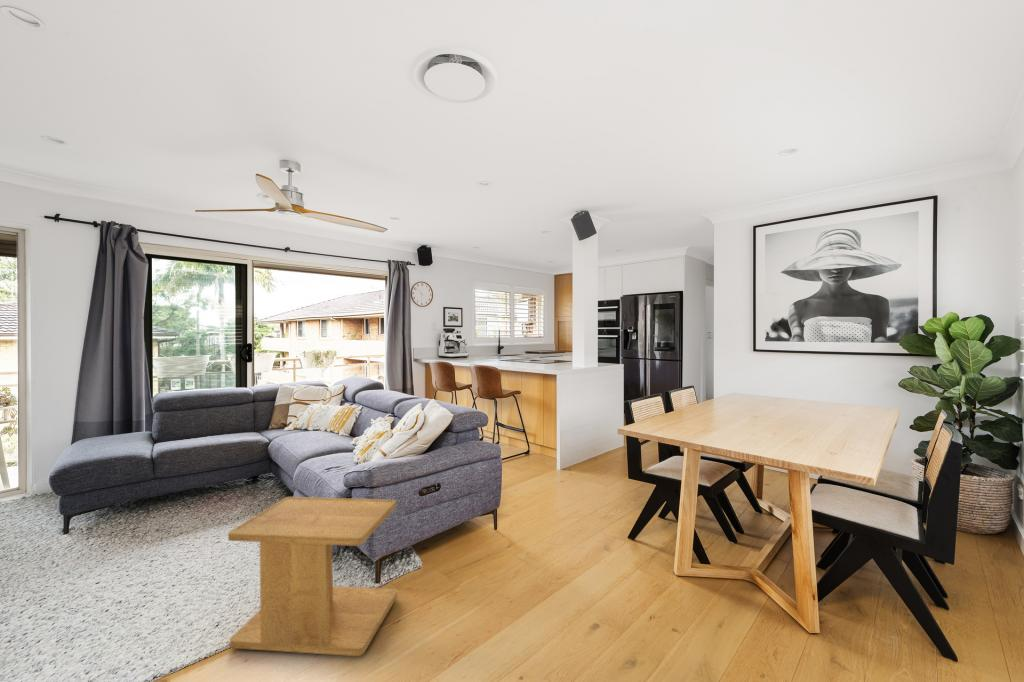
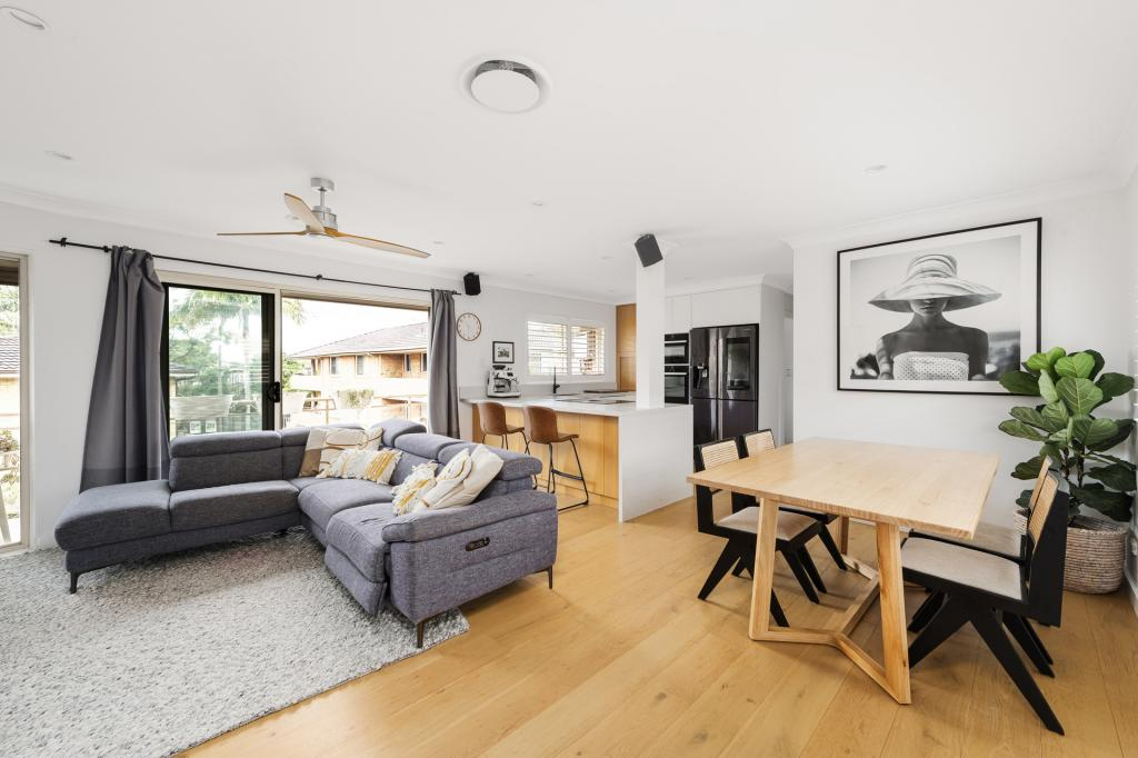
- side table (319, 568)
